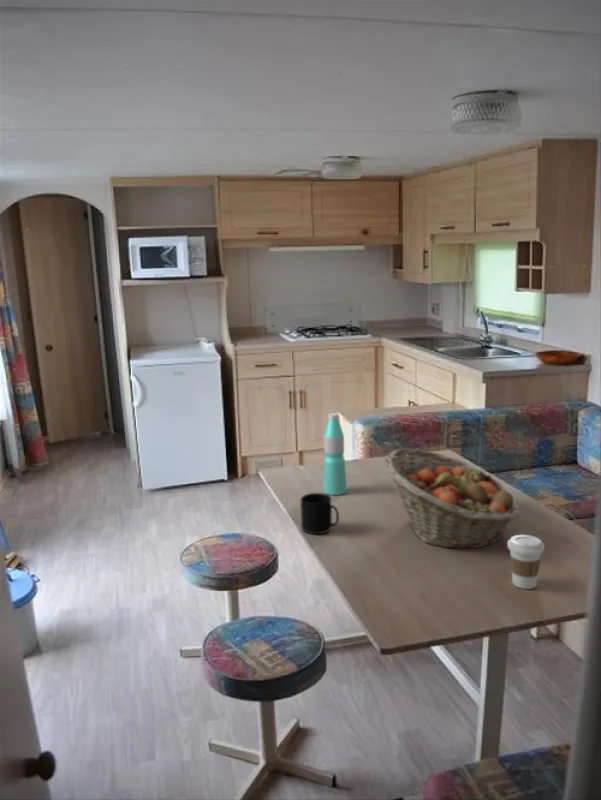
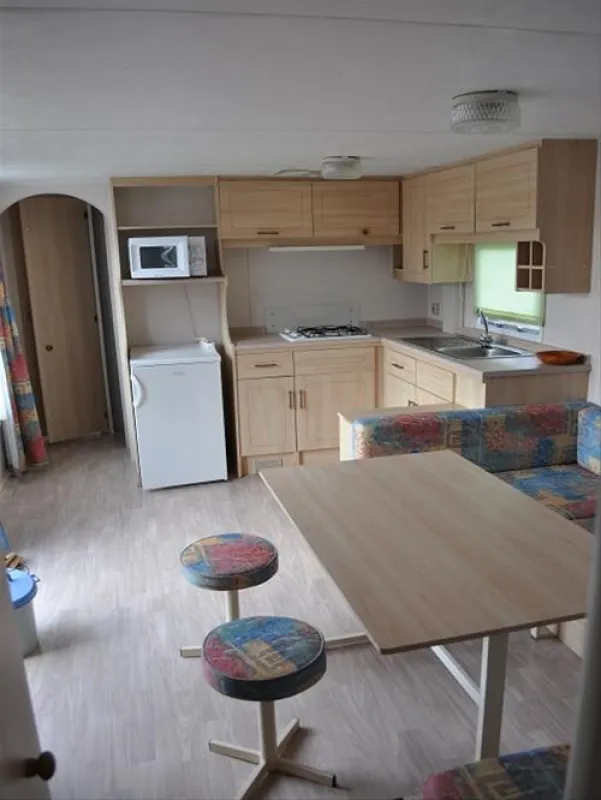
- water bottle (334, 453)
- mug (319, 514)
- fruit basket (449, 493)
- coffee cup (525, 561)
